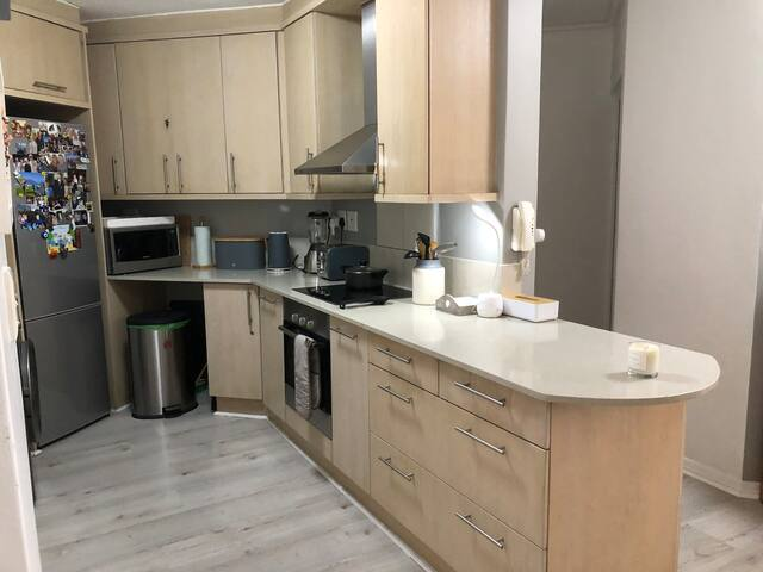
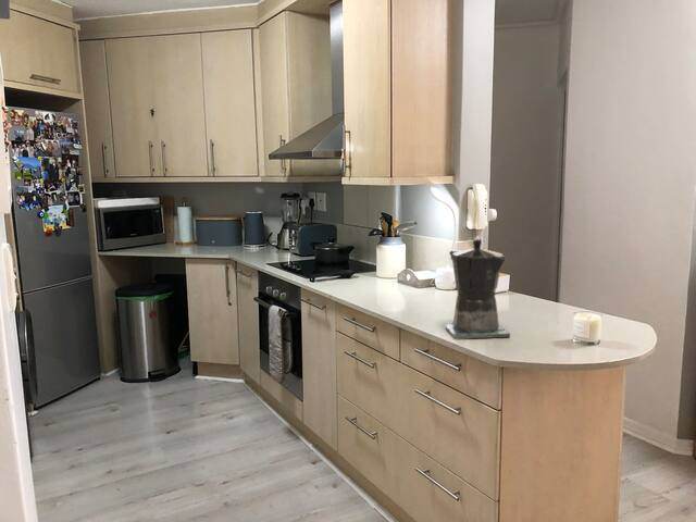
+ coffee maker (475, 285)
